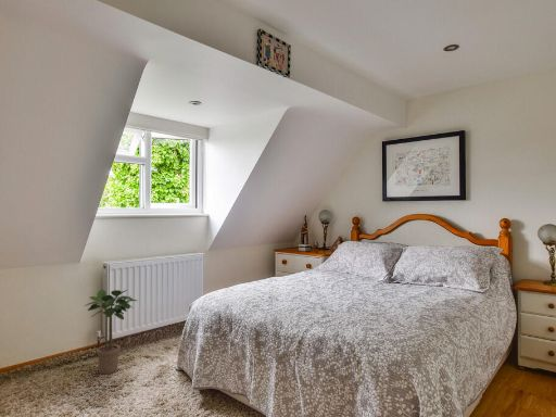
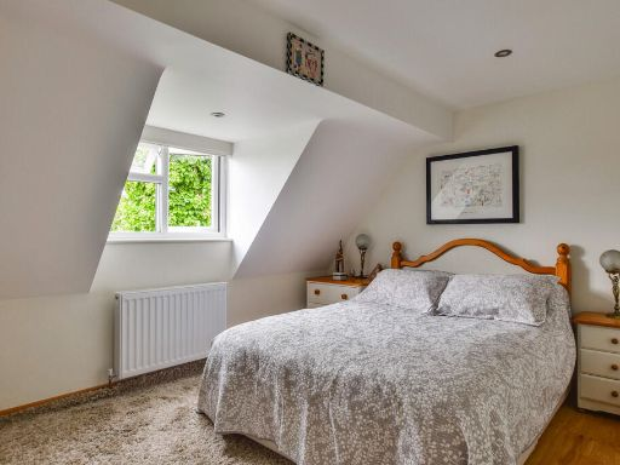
- potted plant (111, 327)
